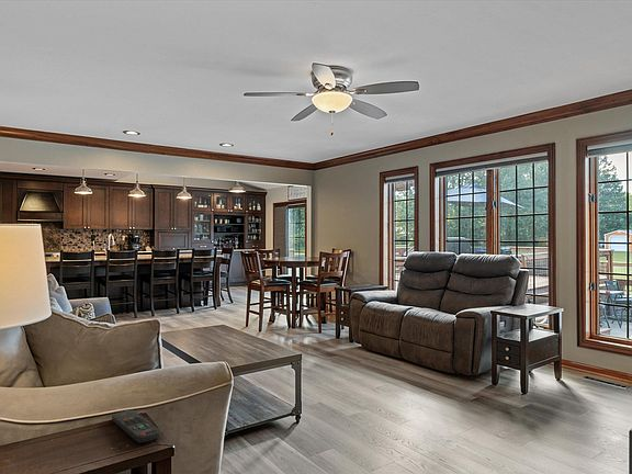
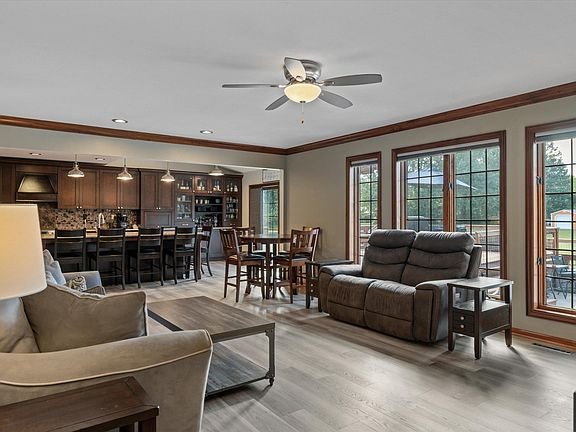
- remote control (135, 425)
